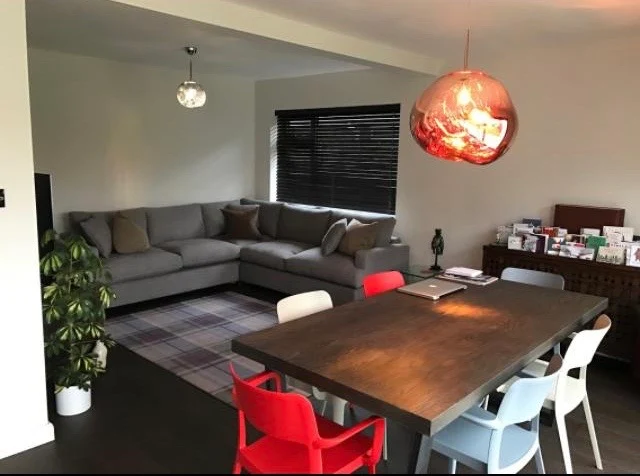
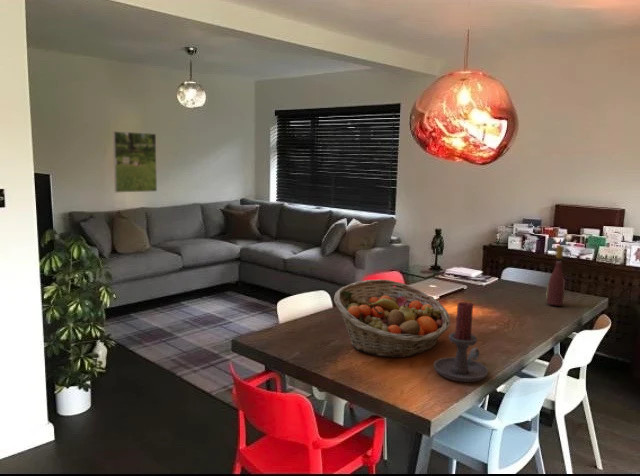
+ wine bottle (557, 275)
+ candle holder (466, 336)
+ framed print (135, 162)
+ fruit basket (391, 316)
